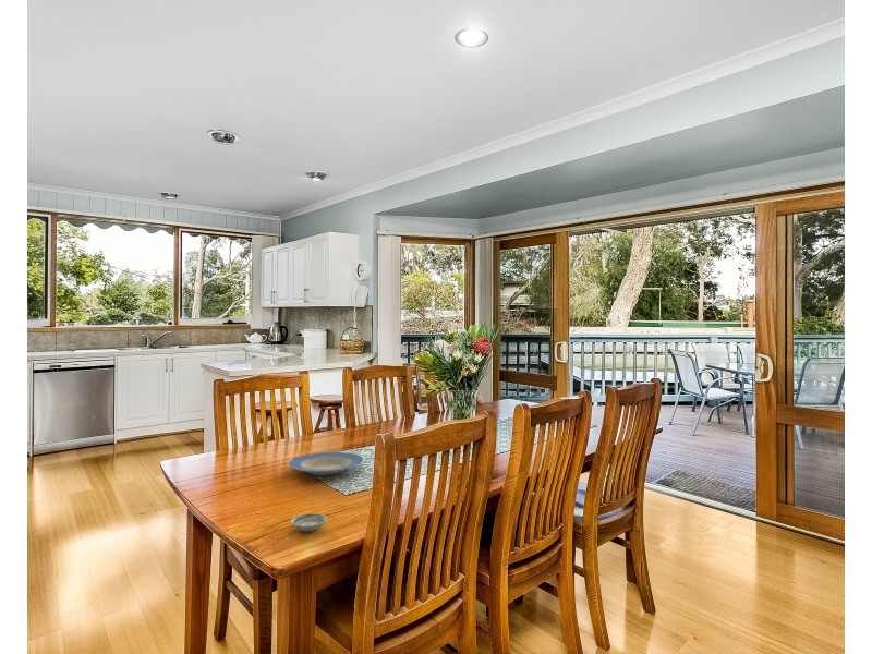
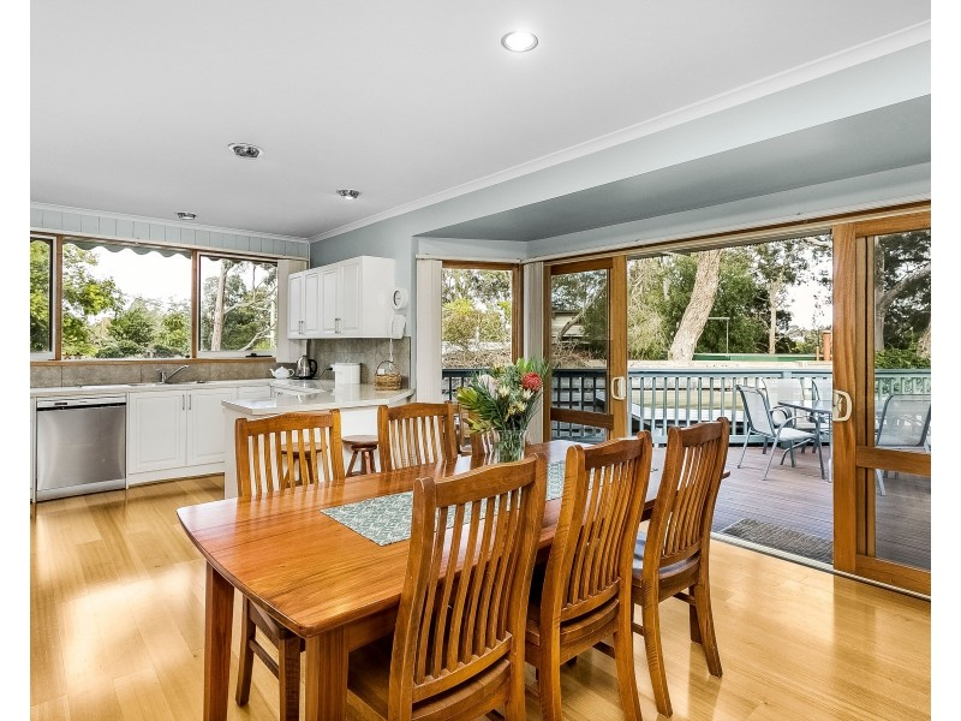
- saucer (308, 523)
- plate (326, 464)
